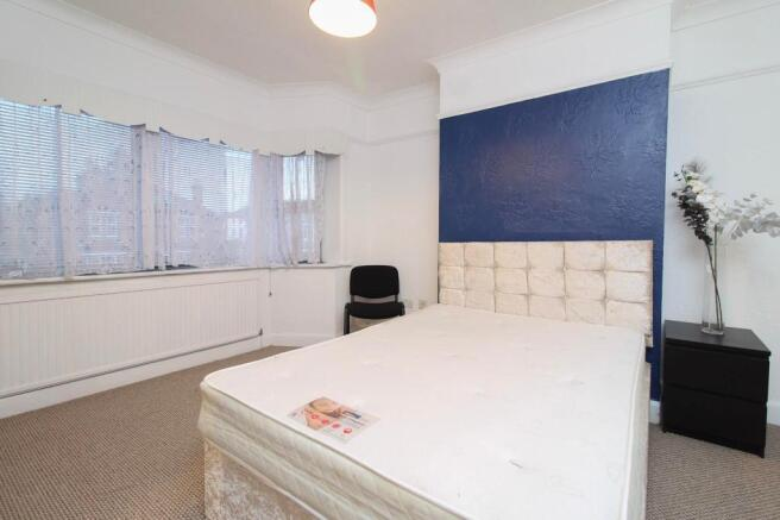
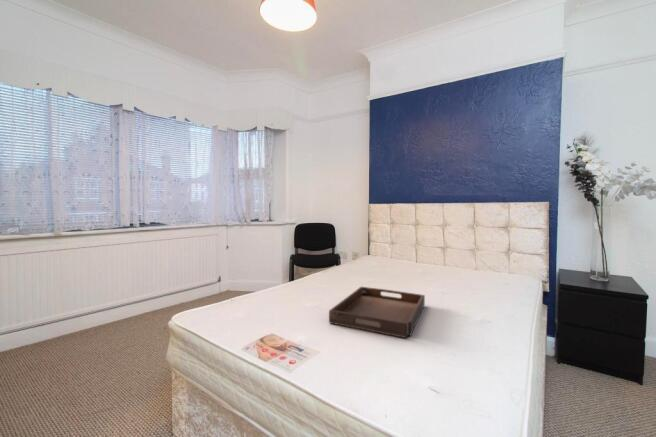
+ serving tray (380, 307)
